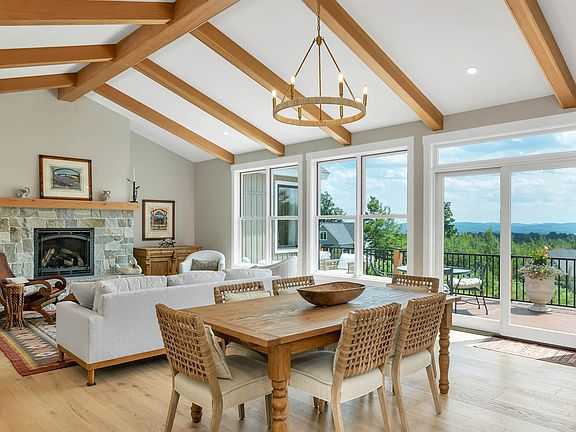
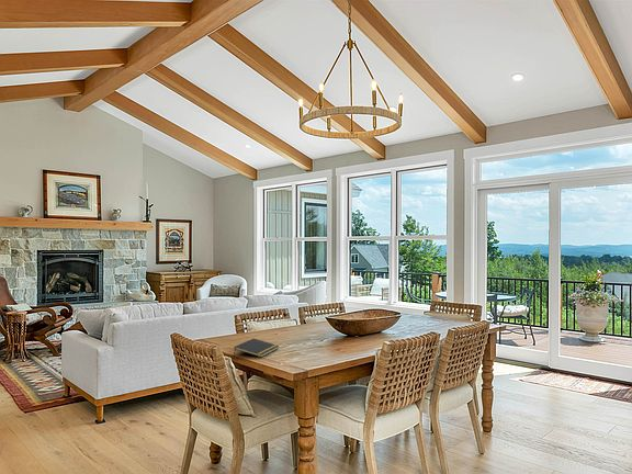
+ notepad (257, 347)
